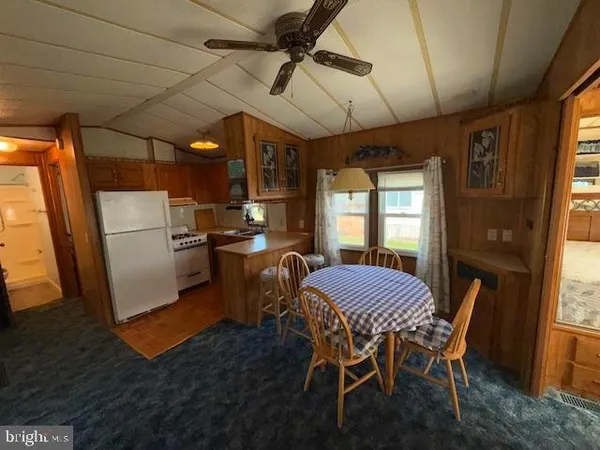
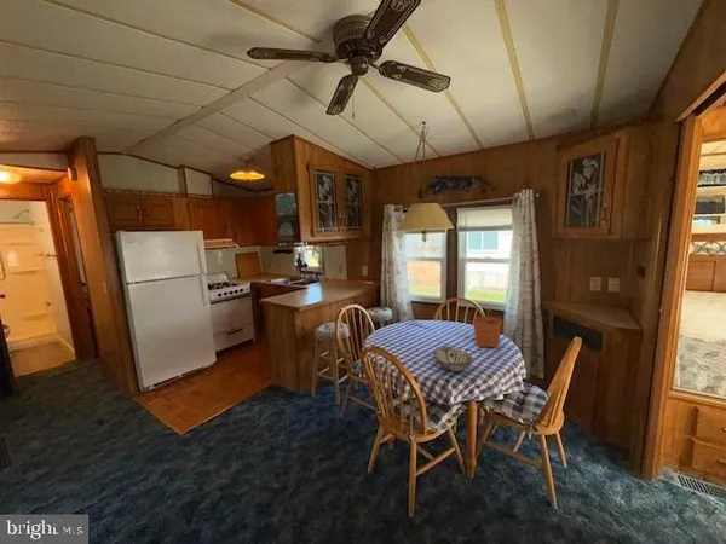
+ decorative bowl (453, 360)
+ plant pot (486, 325)
